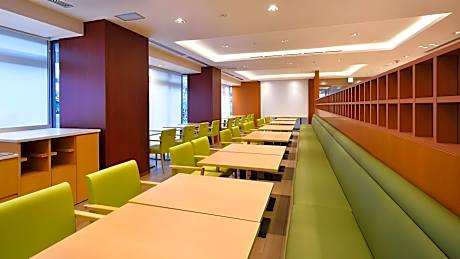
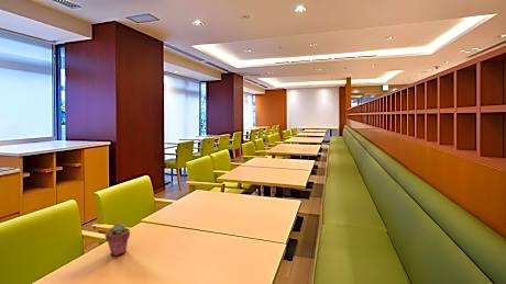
+ potted succulent (118, 237)
